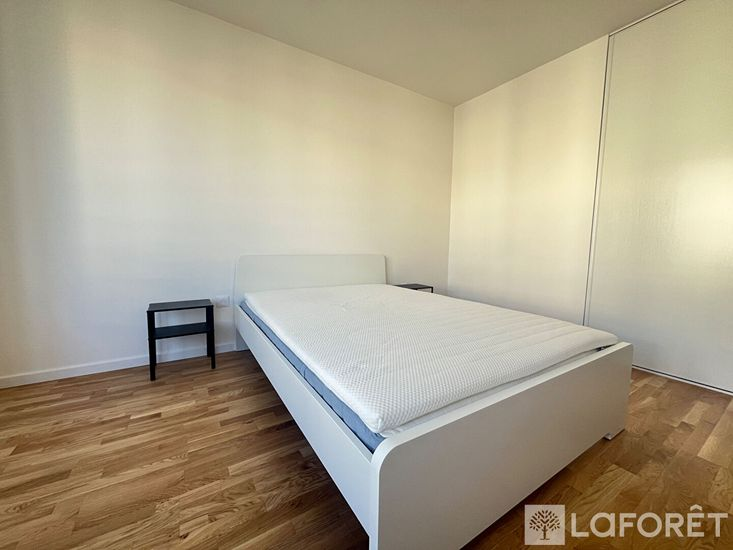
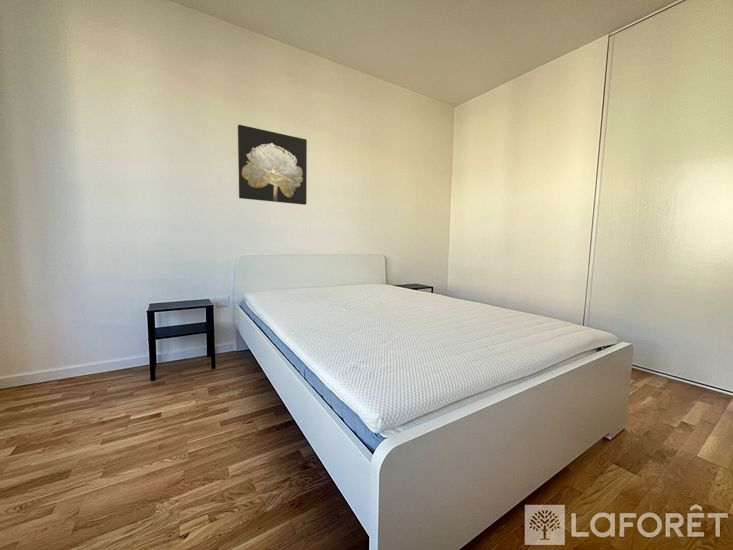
+ wall art (274, 167)
